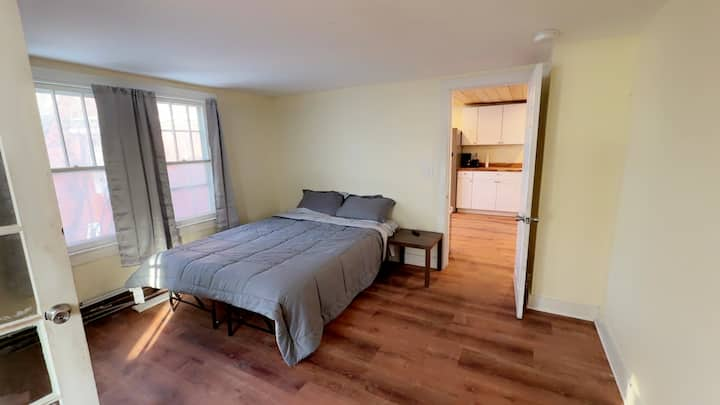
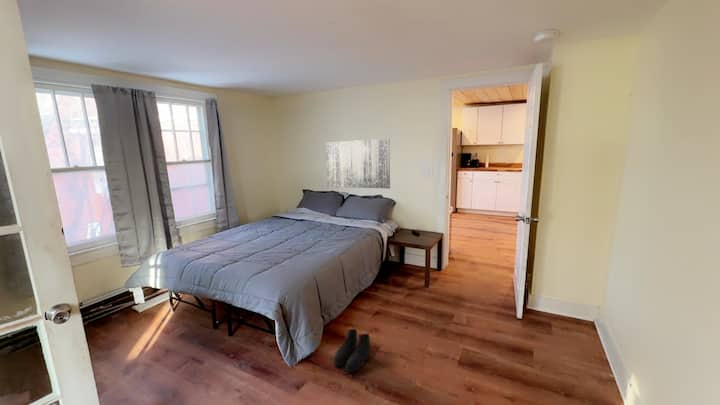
+ boots (352, 347)
+ wall art (356, 164)
